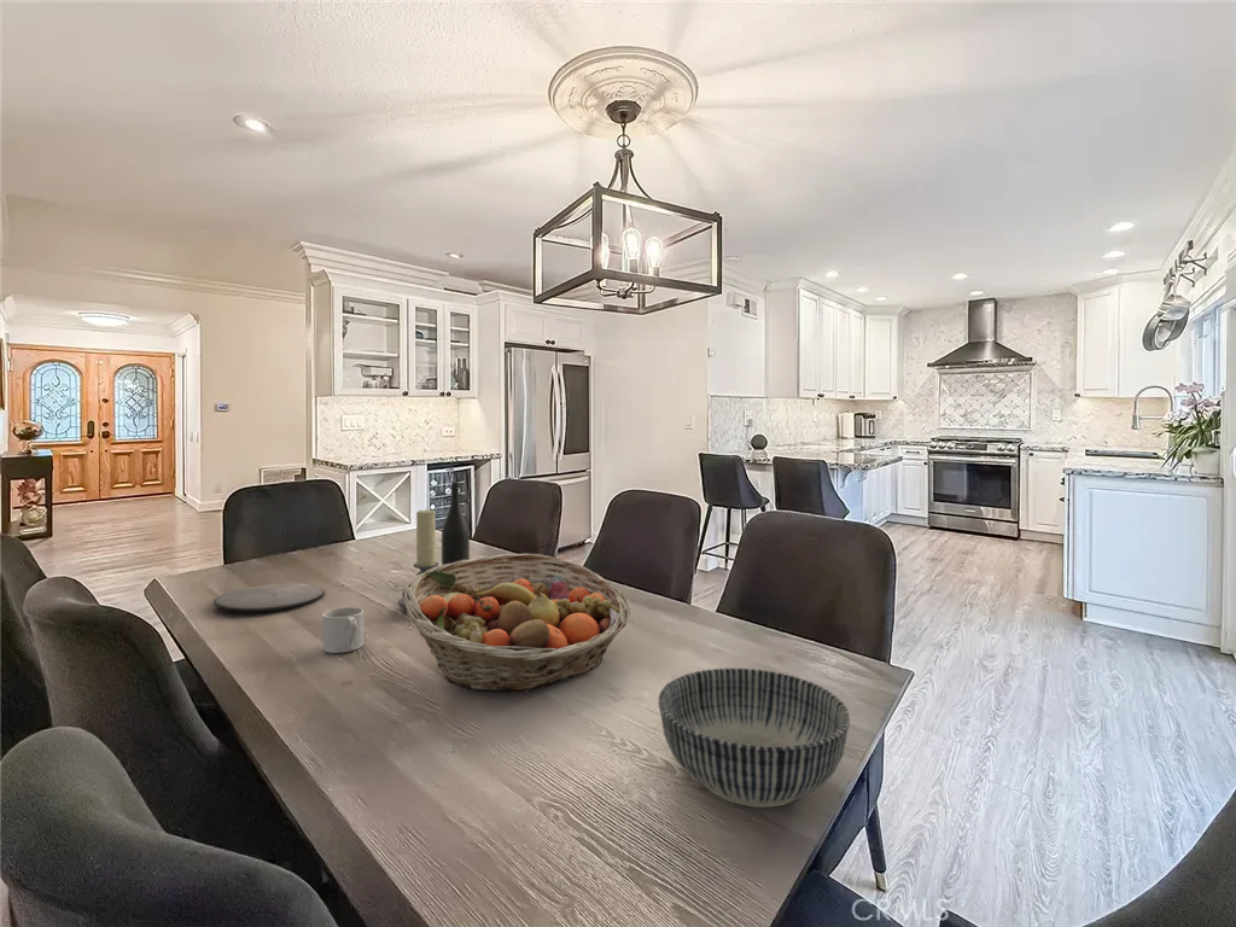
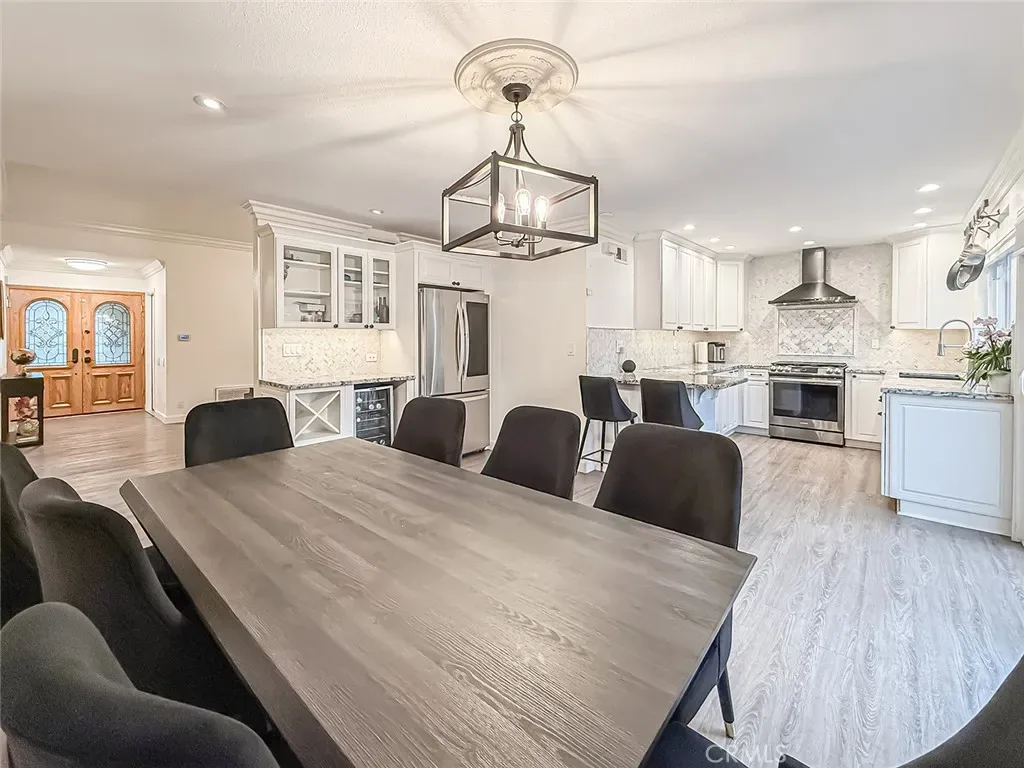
- plate (270, 596)
- mug (345, 630)
- candle holder (422, 558)
- bowl (750, 739)
- fruit basket (521, 614)
- wine bottle (455, 529)
